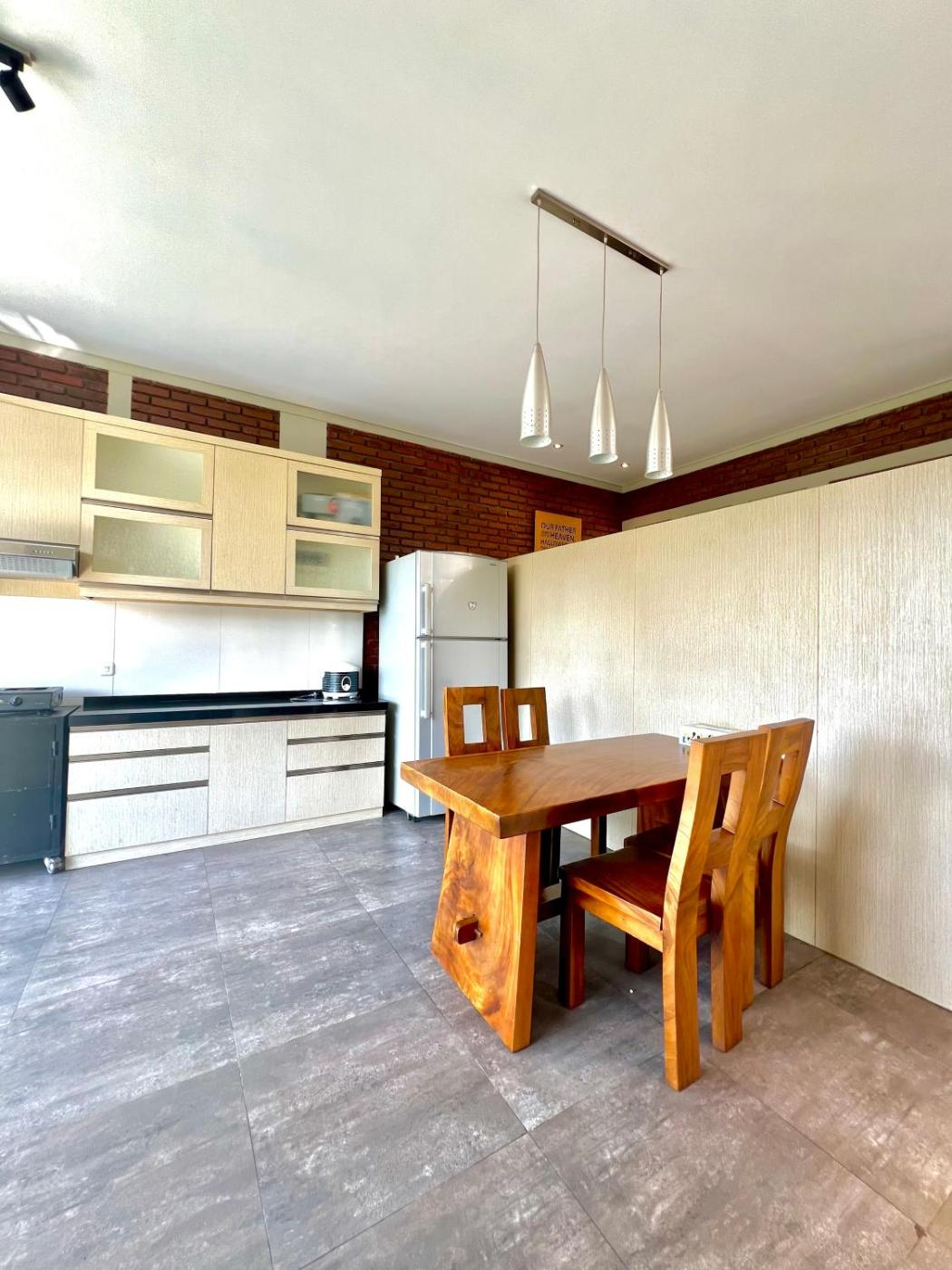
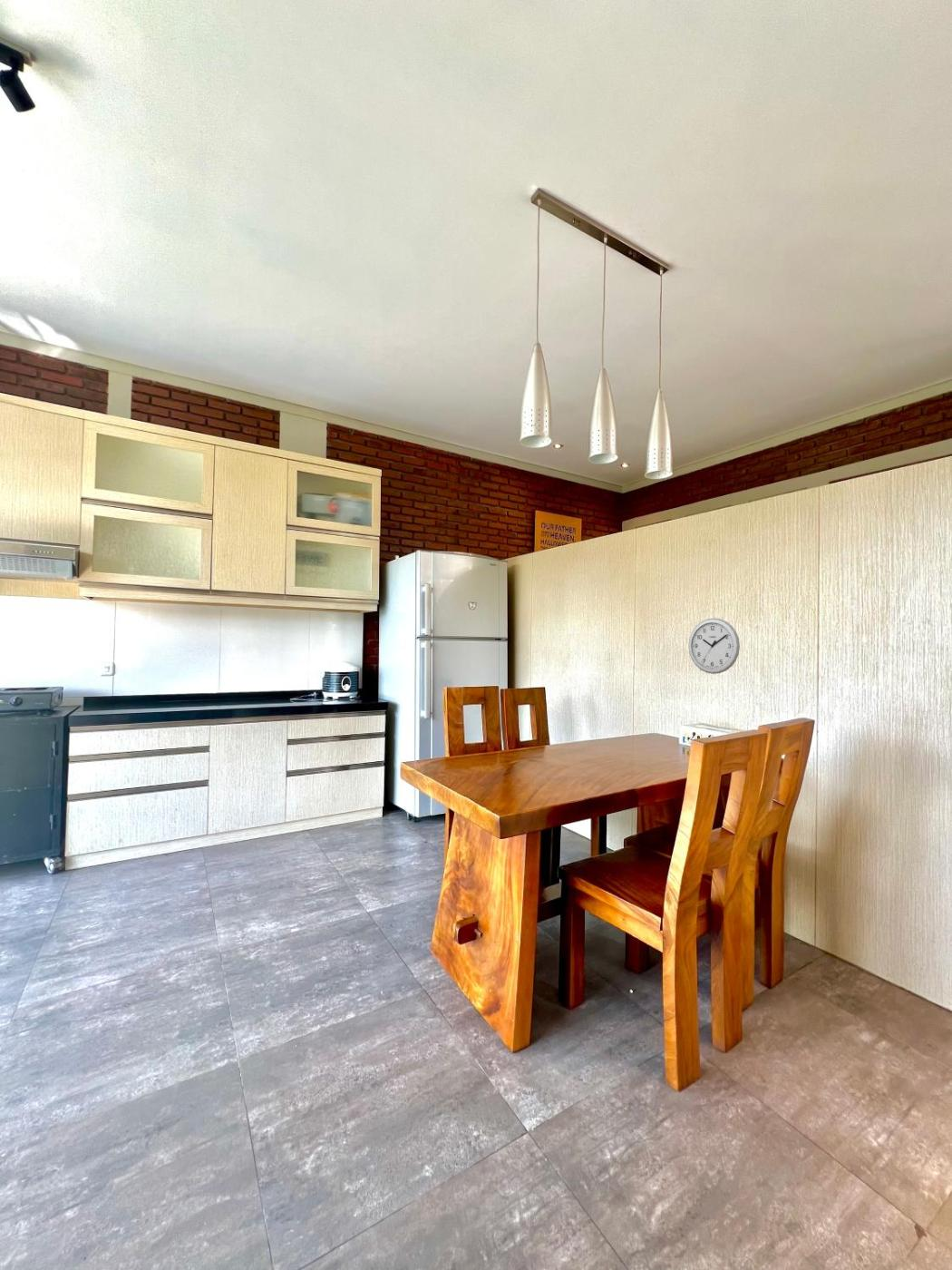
+ wall clock (712, 646)
